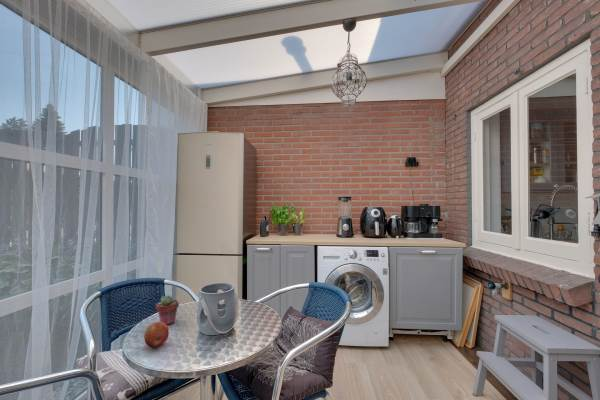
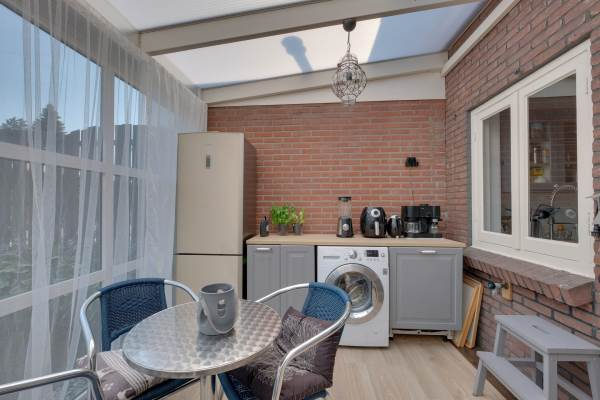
- potted succulent (167, 308)
- apple (156, 334)
